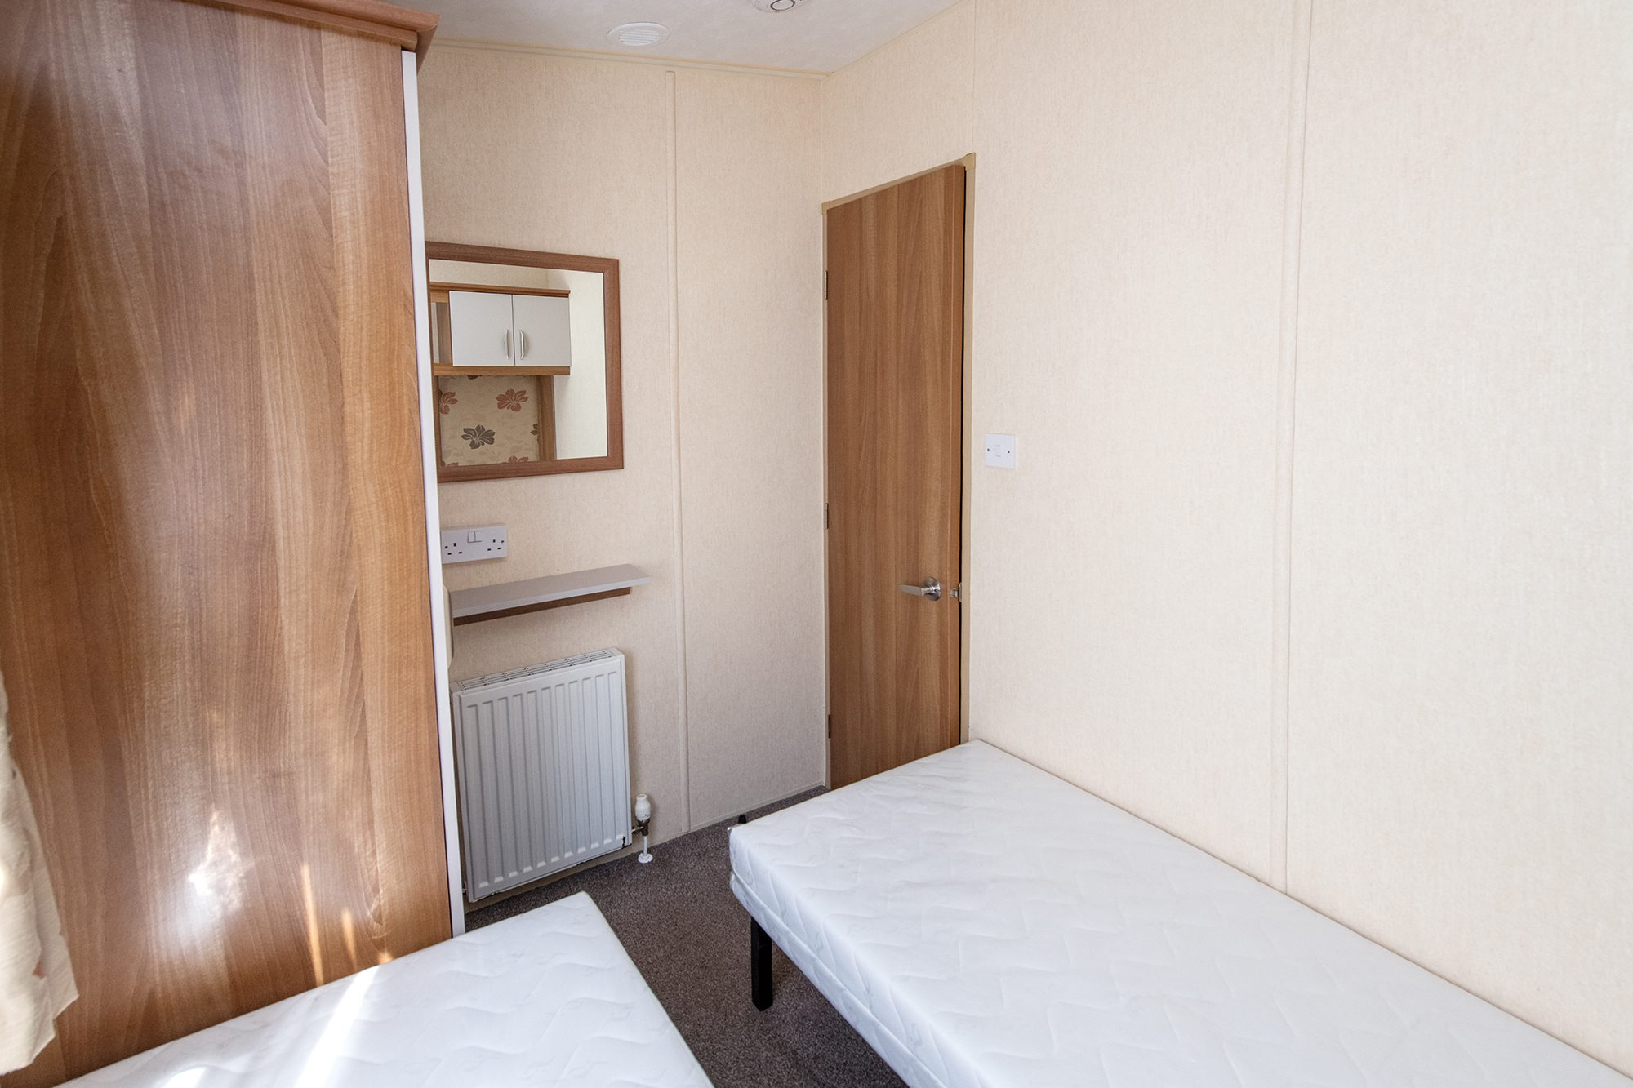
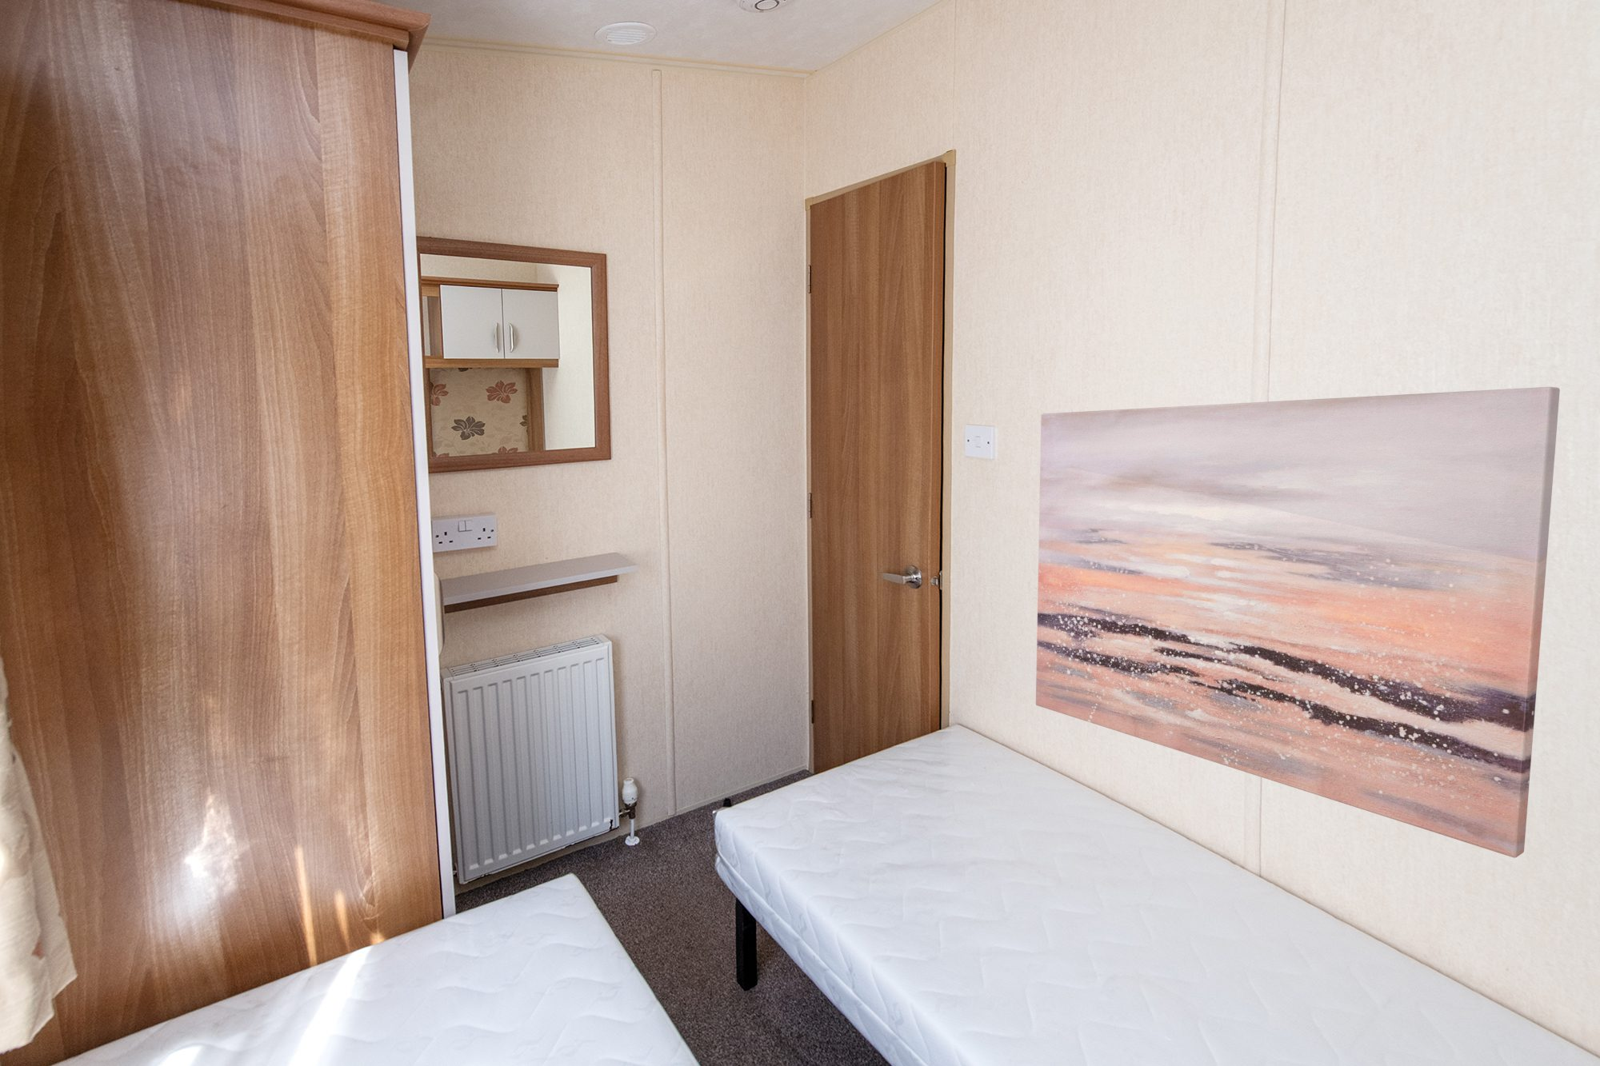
+ wall art (1231, 587)
